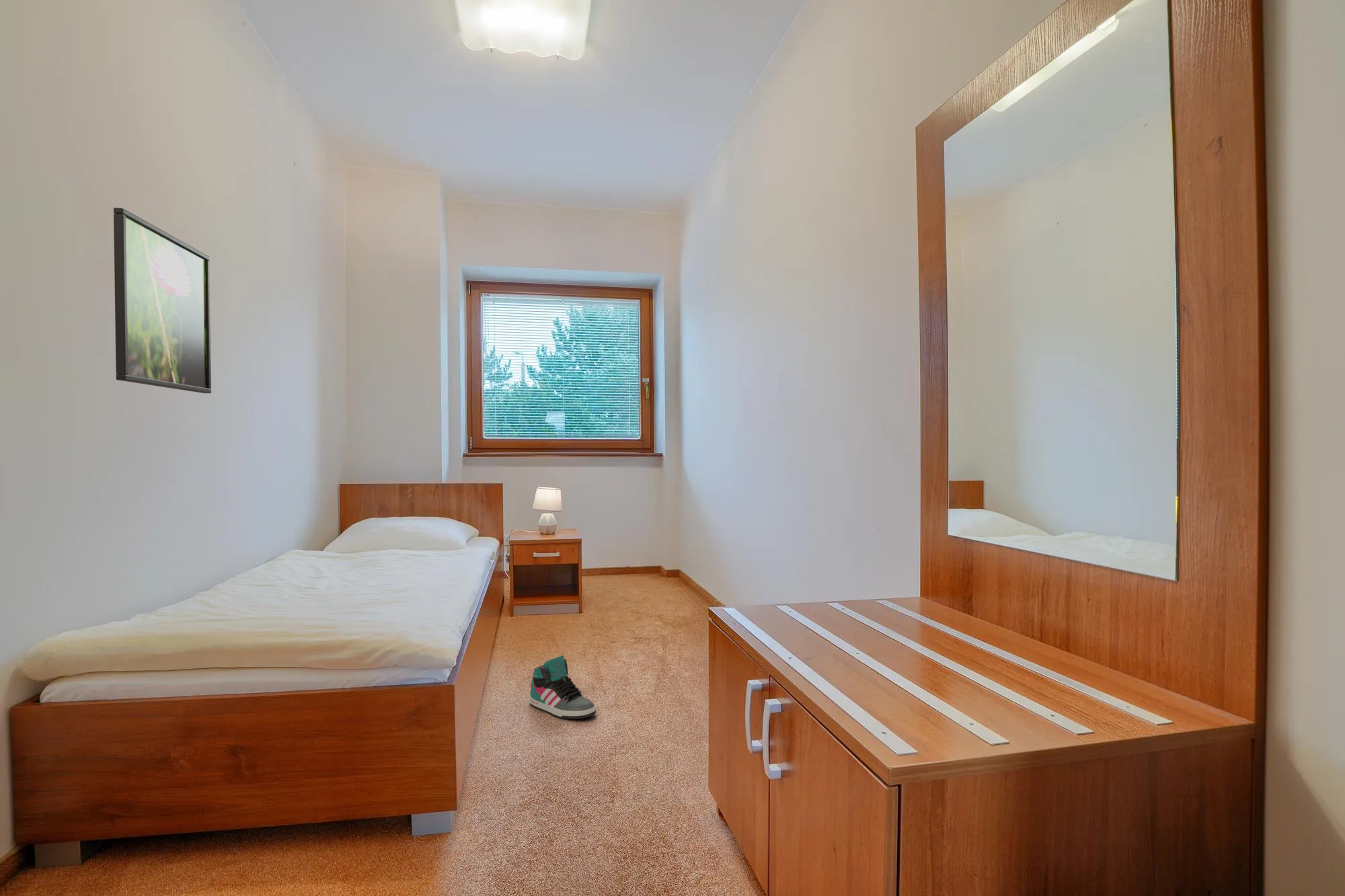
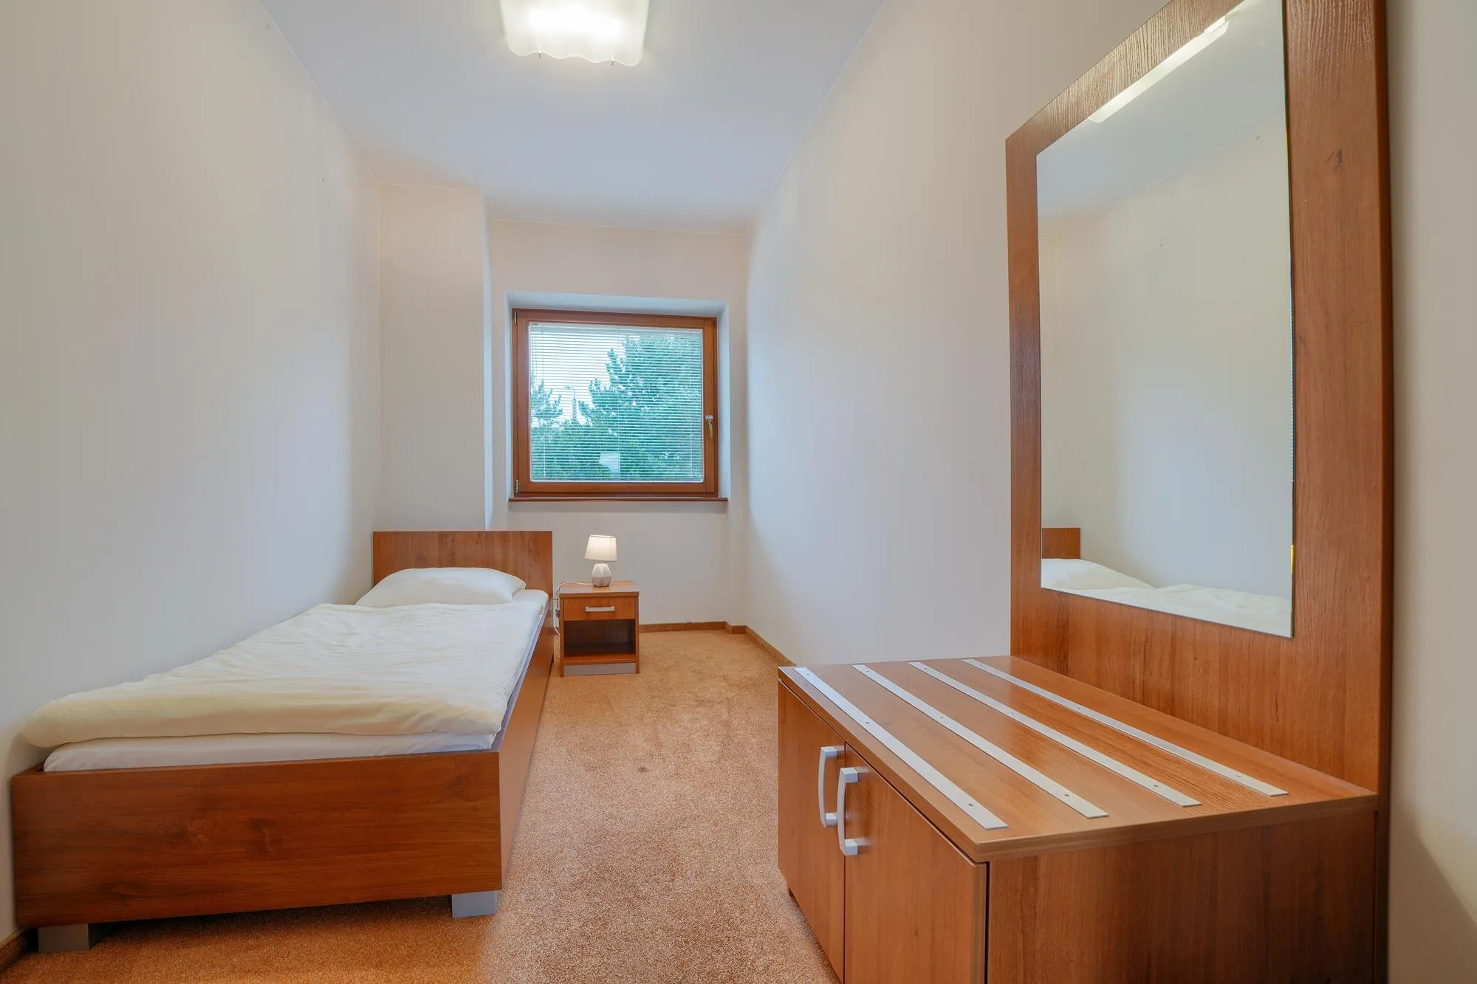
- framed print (167, 311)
- sneaker (562, 683)
